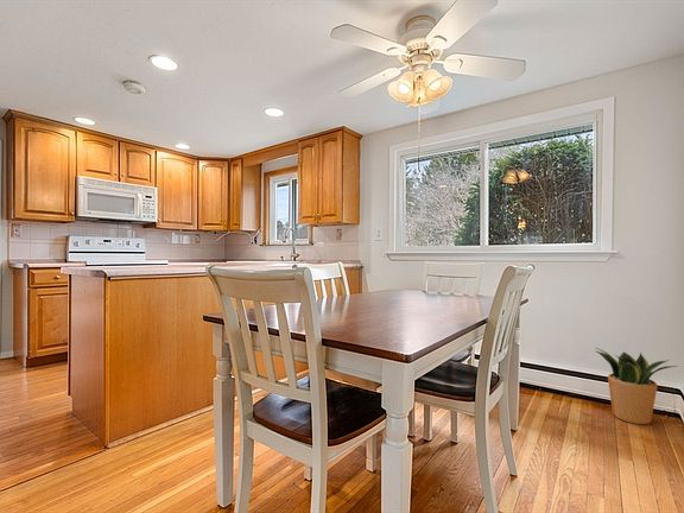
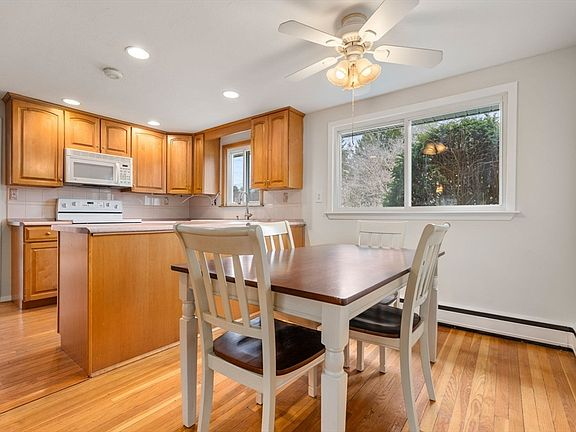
- potted plant (632, 385)
